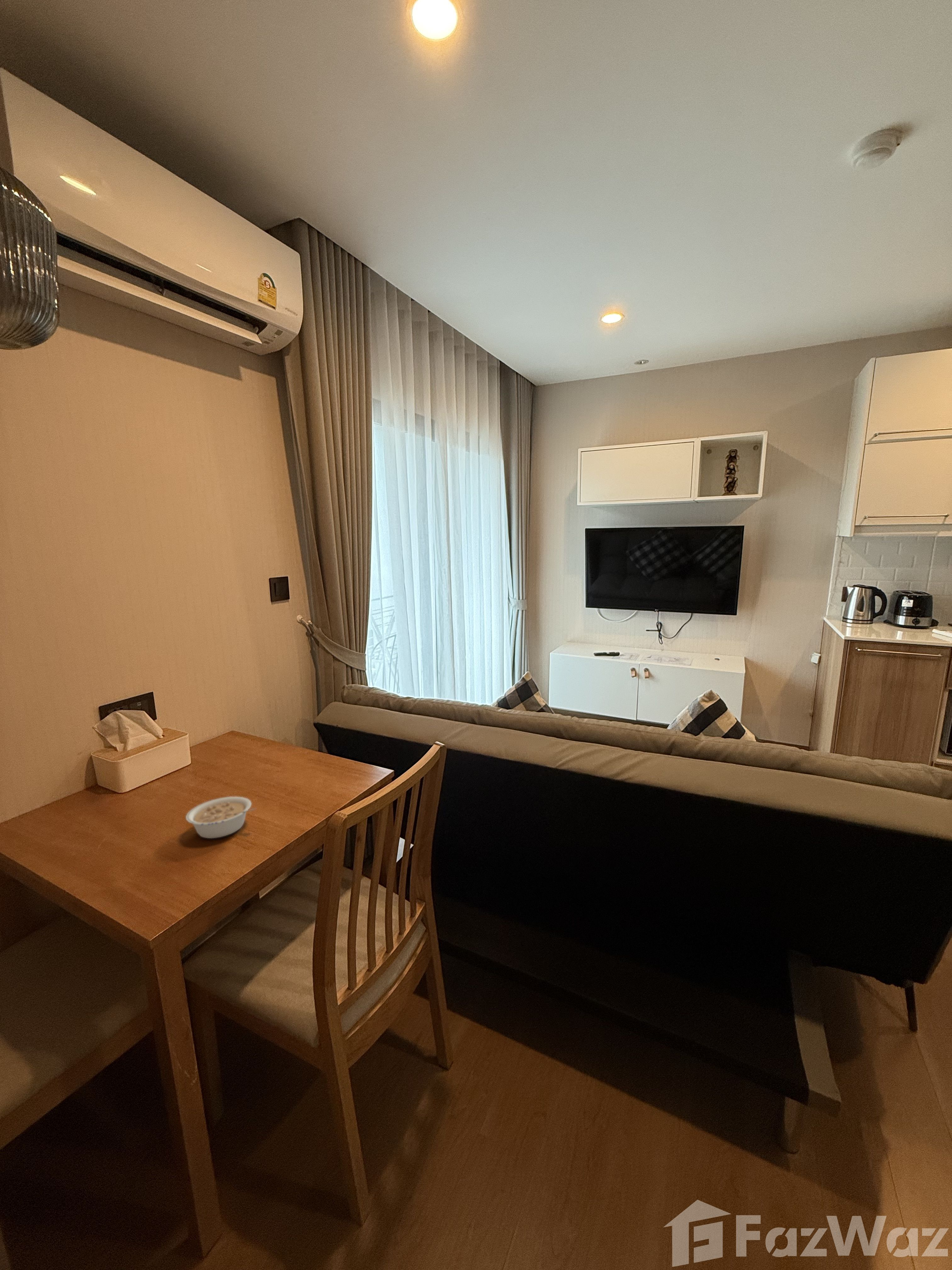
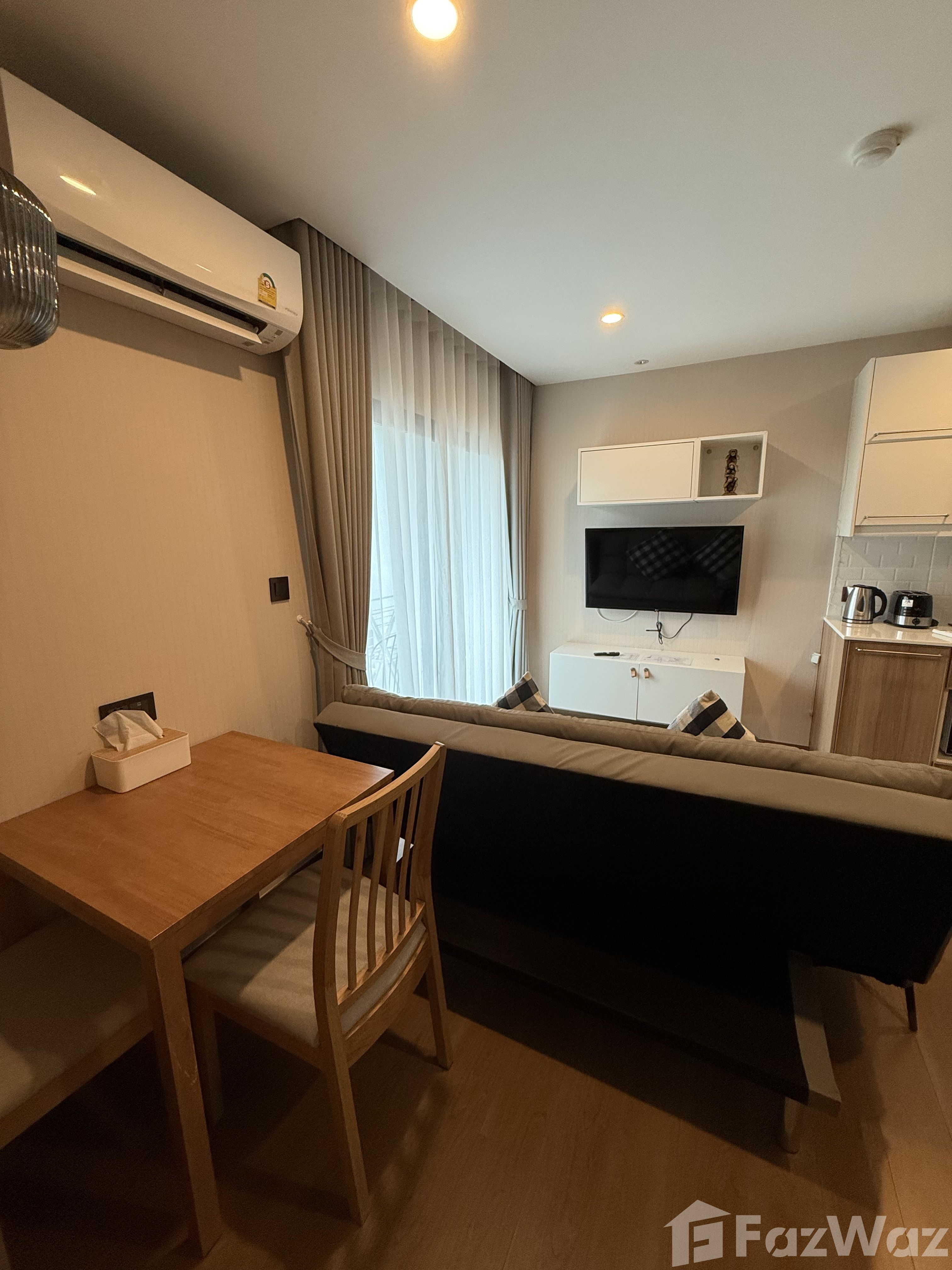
- legume (223, 816)
